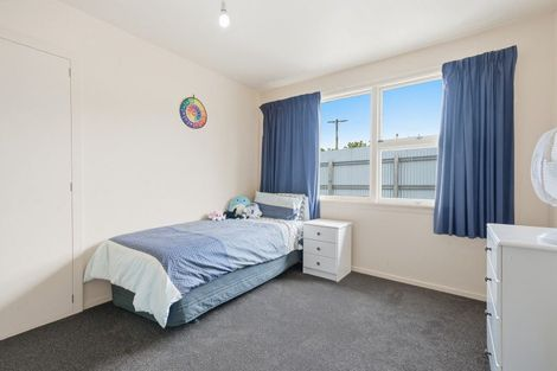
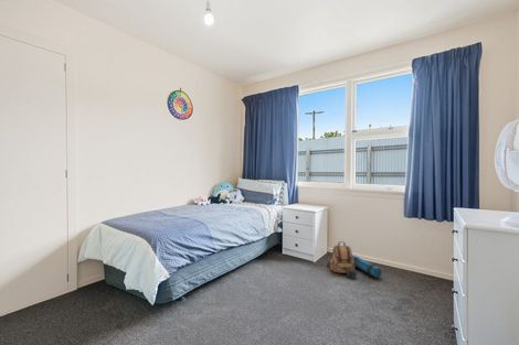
+ backpack (353, 256)
